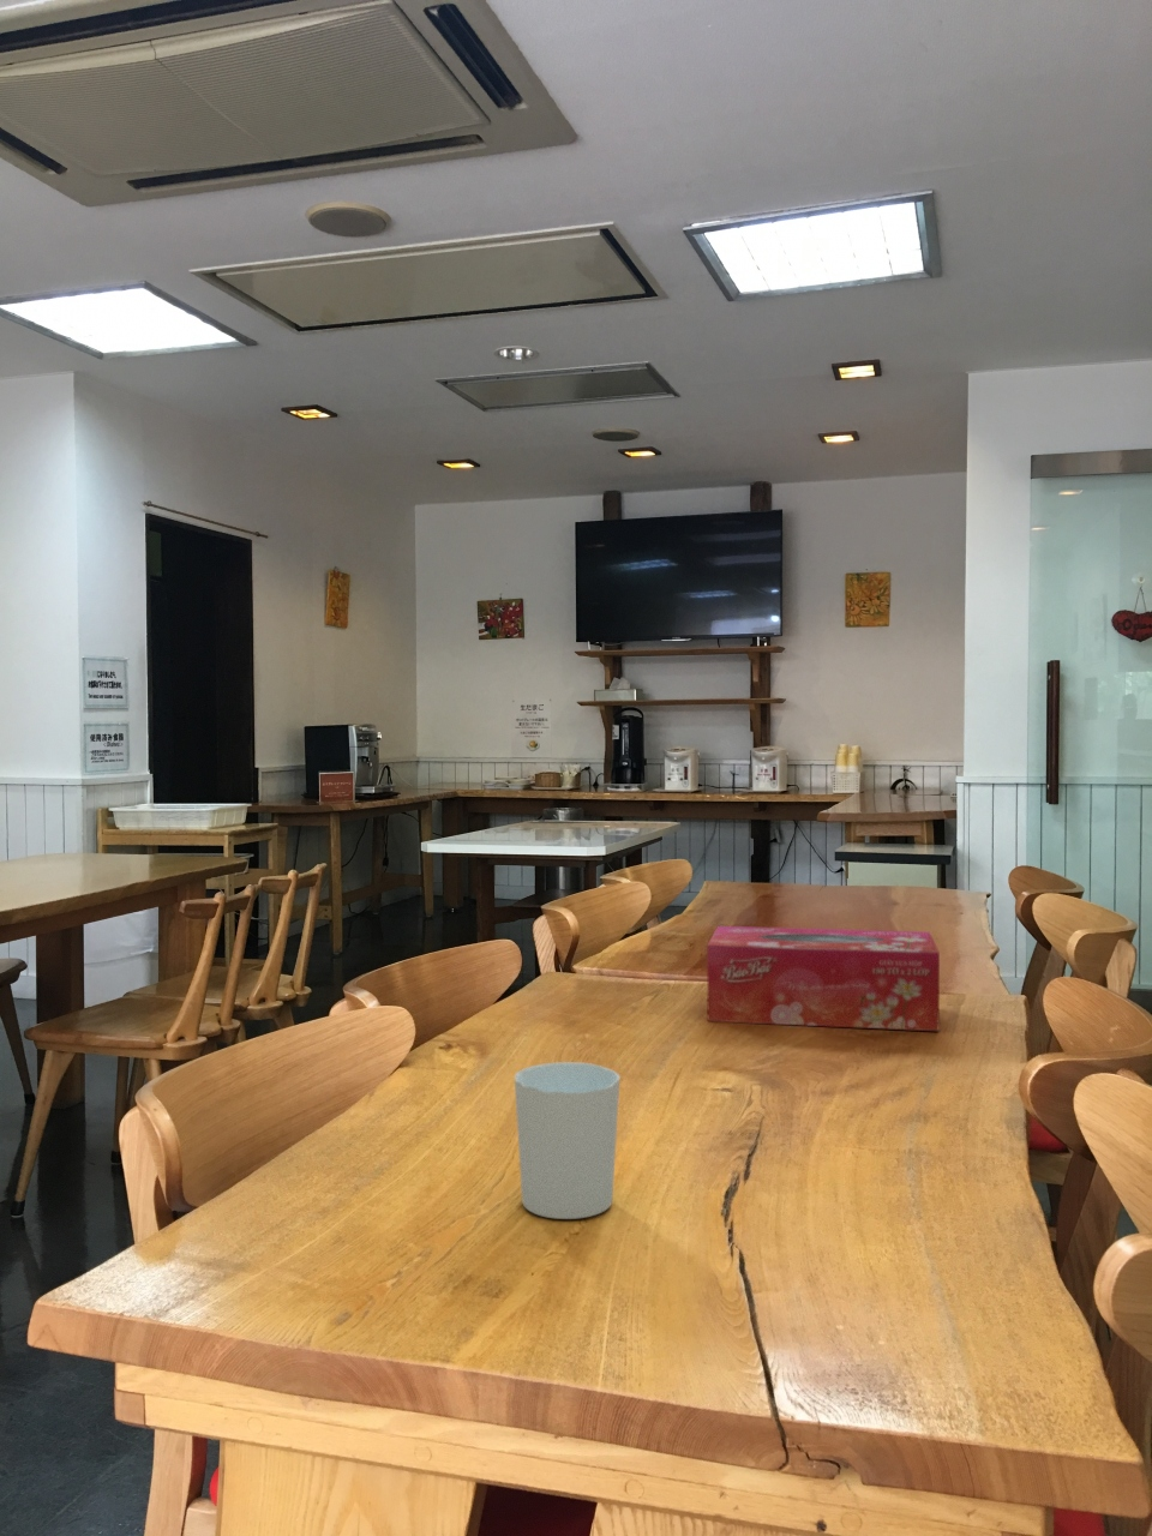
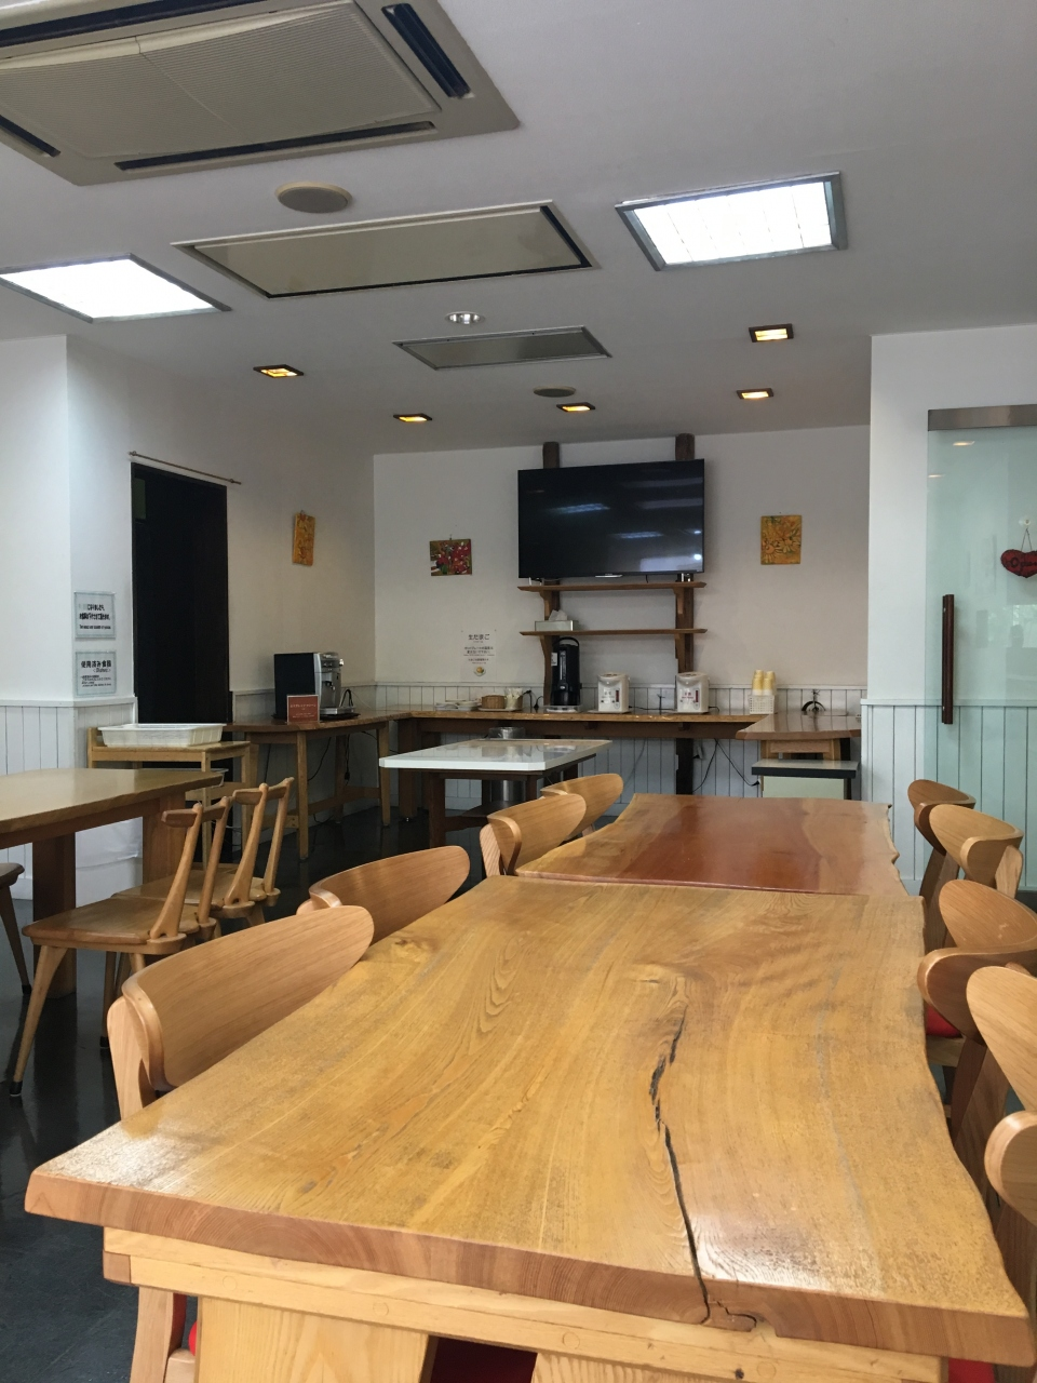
- cup (568, 1138)
- tissue box (820, 975)
